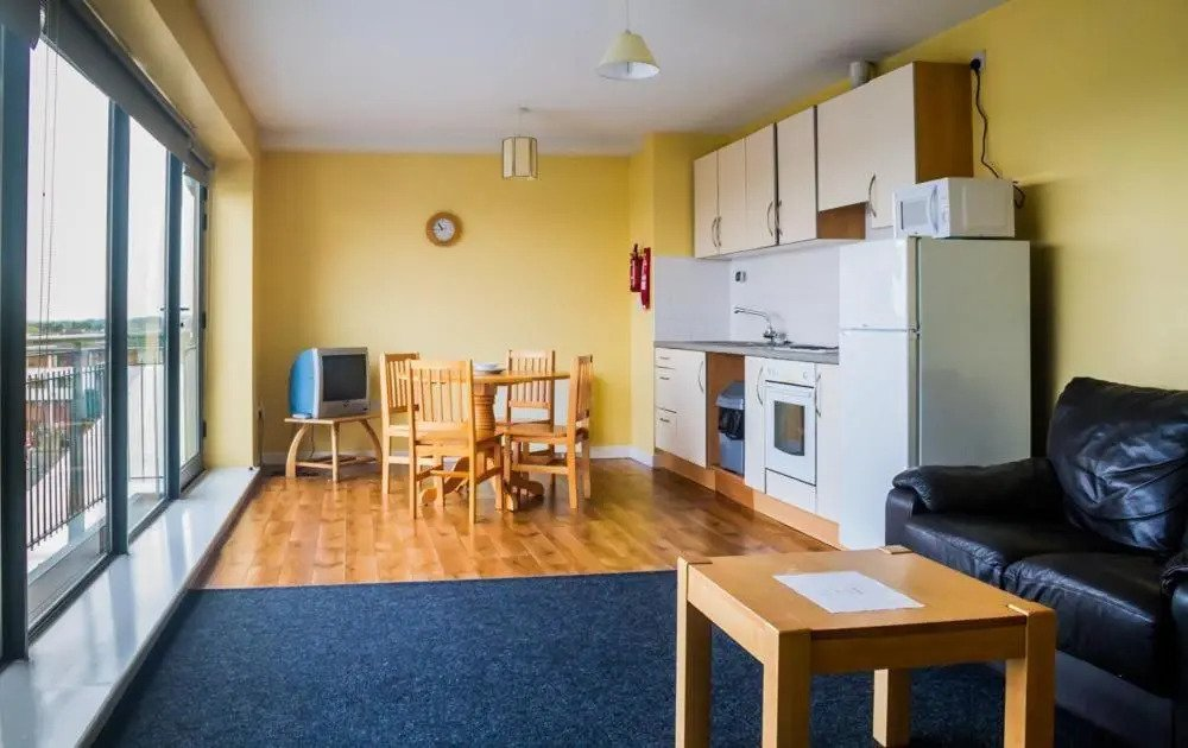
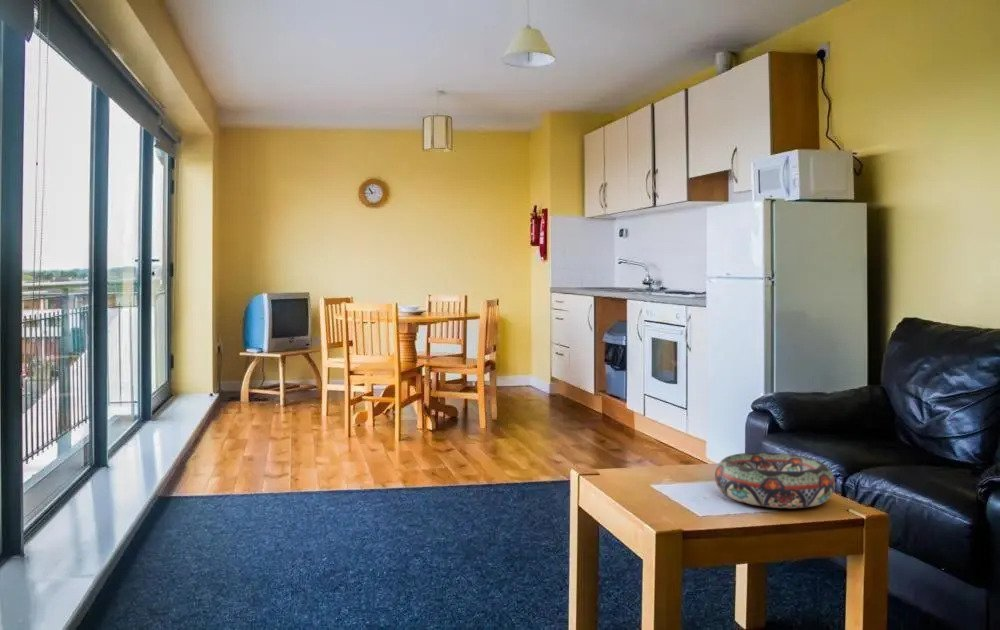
+ decorative bowl (773, 479)
